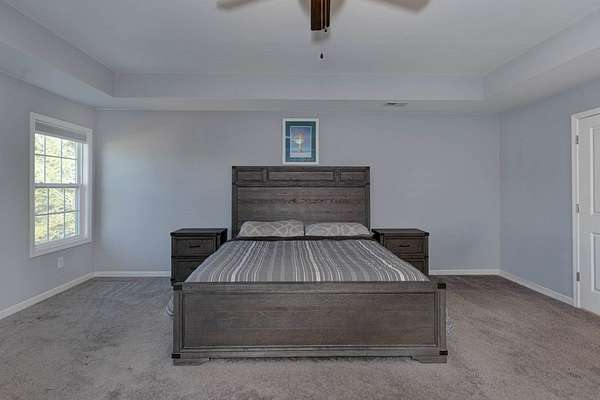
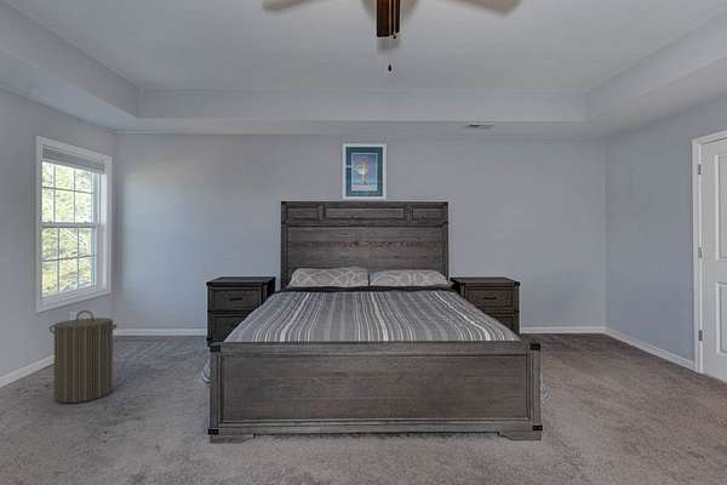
+ laundry hamper (84, 352)
